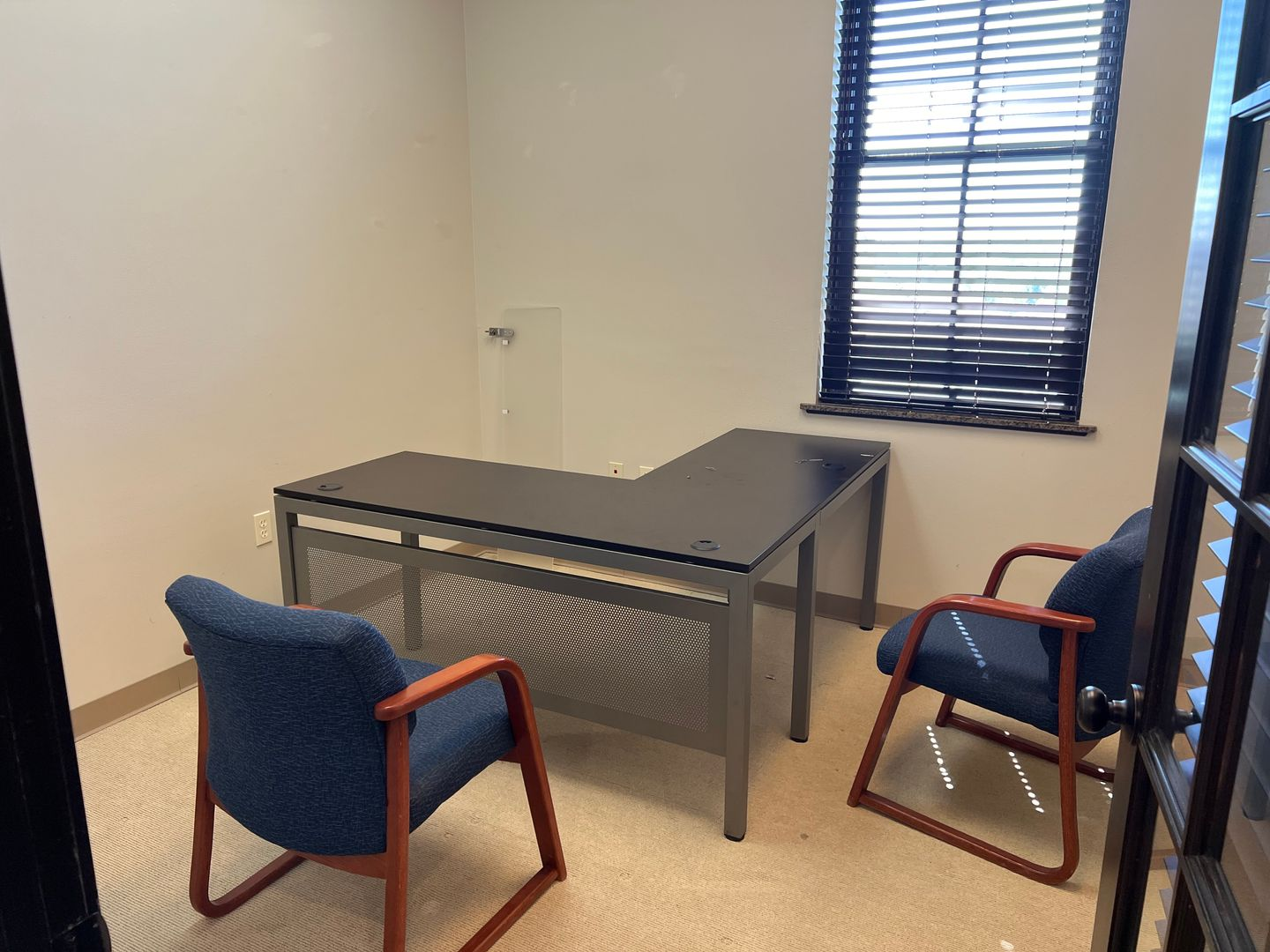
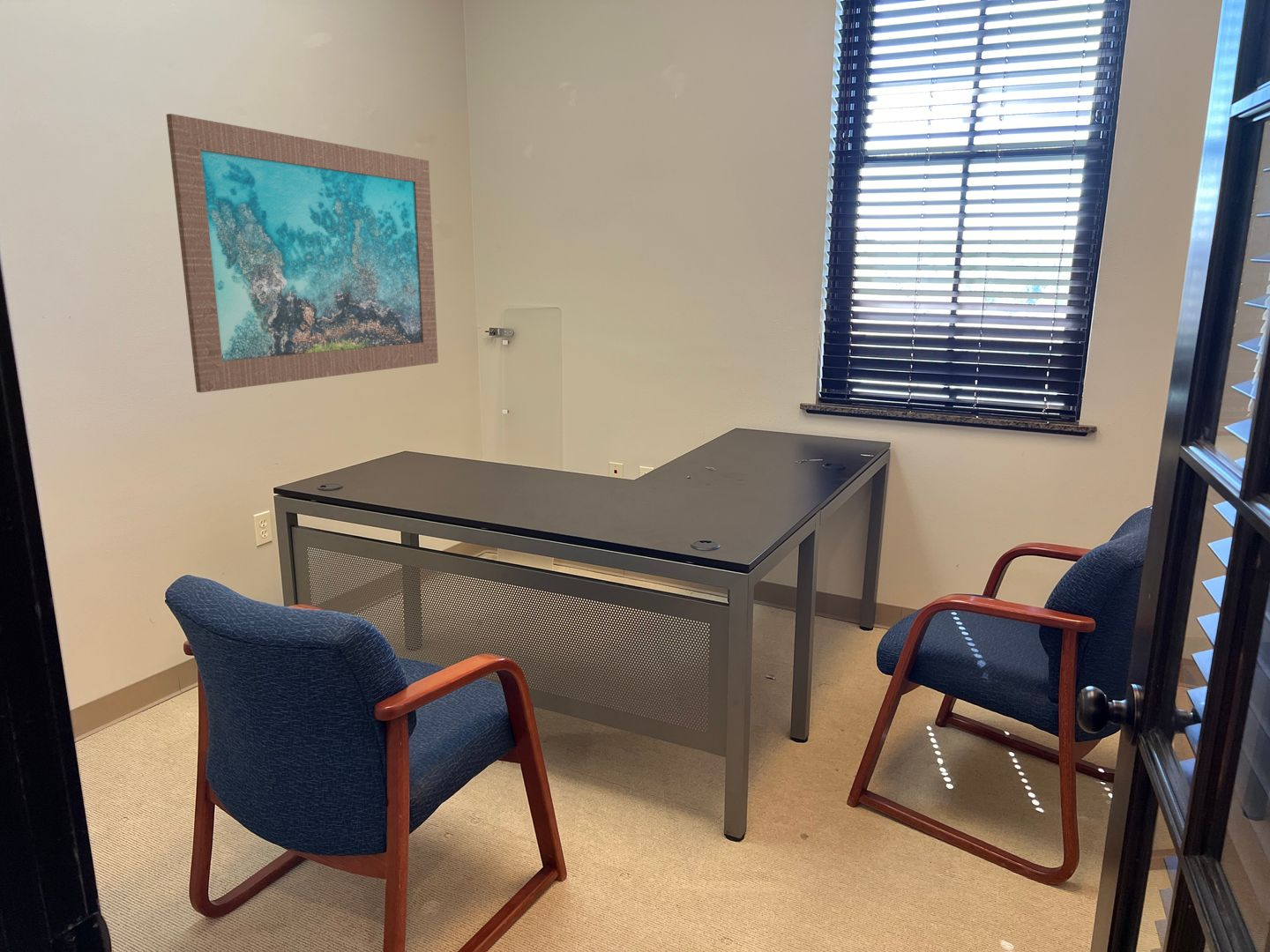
+ wall art (327, 261)
